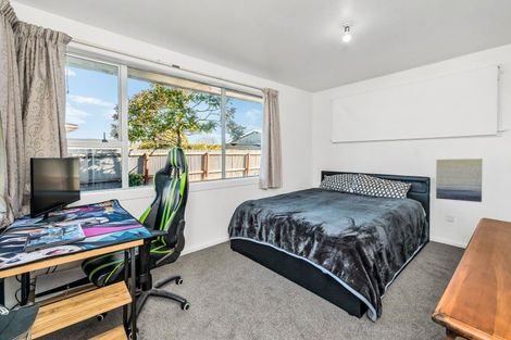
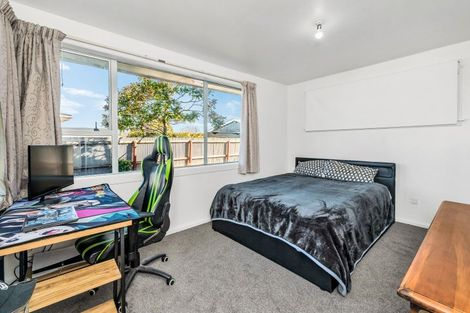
- wall art (458, 179)
